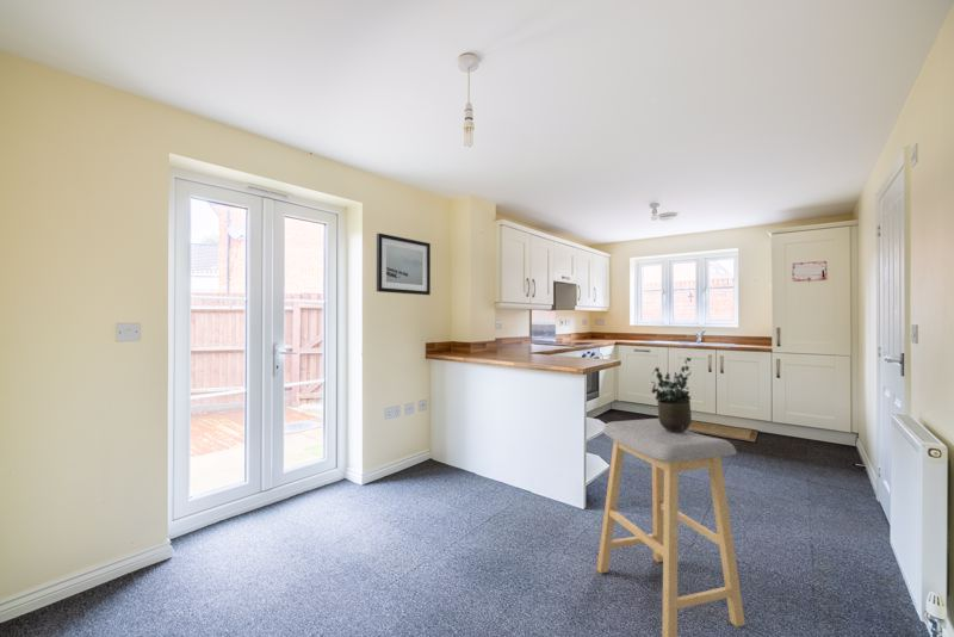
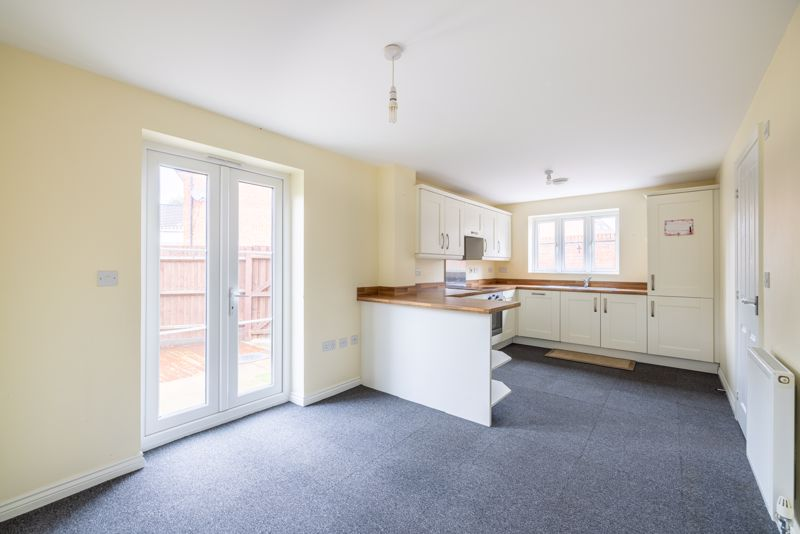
- wall art (404, 266)
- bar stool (663, 512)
- potted plant (673, 391)
